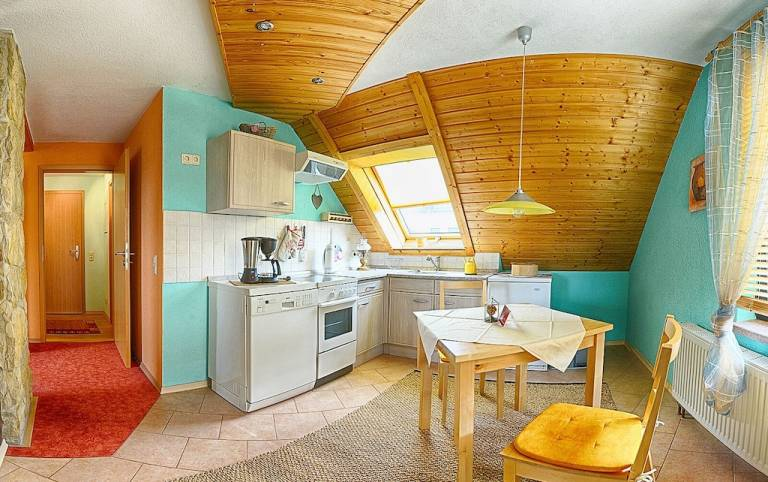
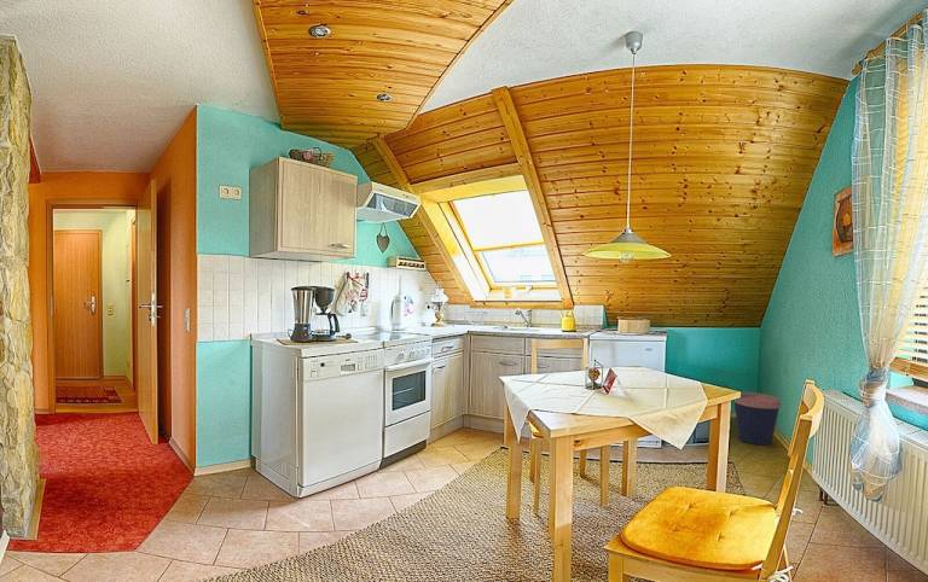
+ coffee cup (755, 418)
